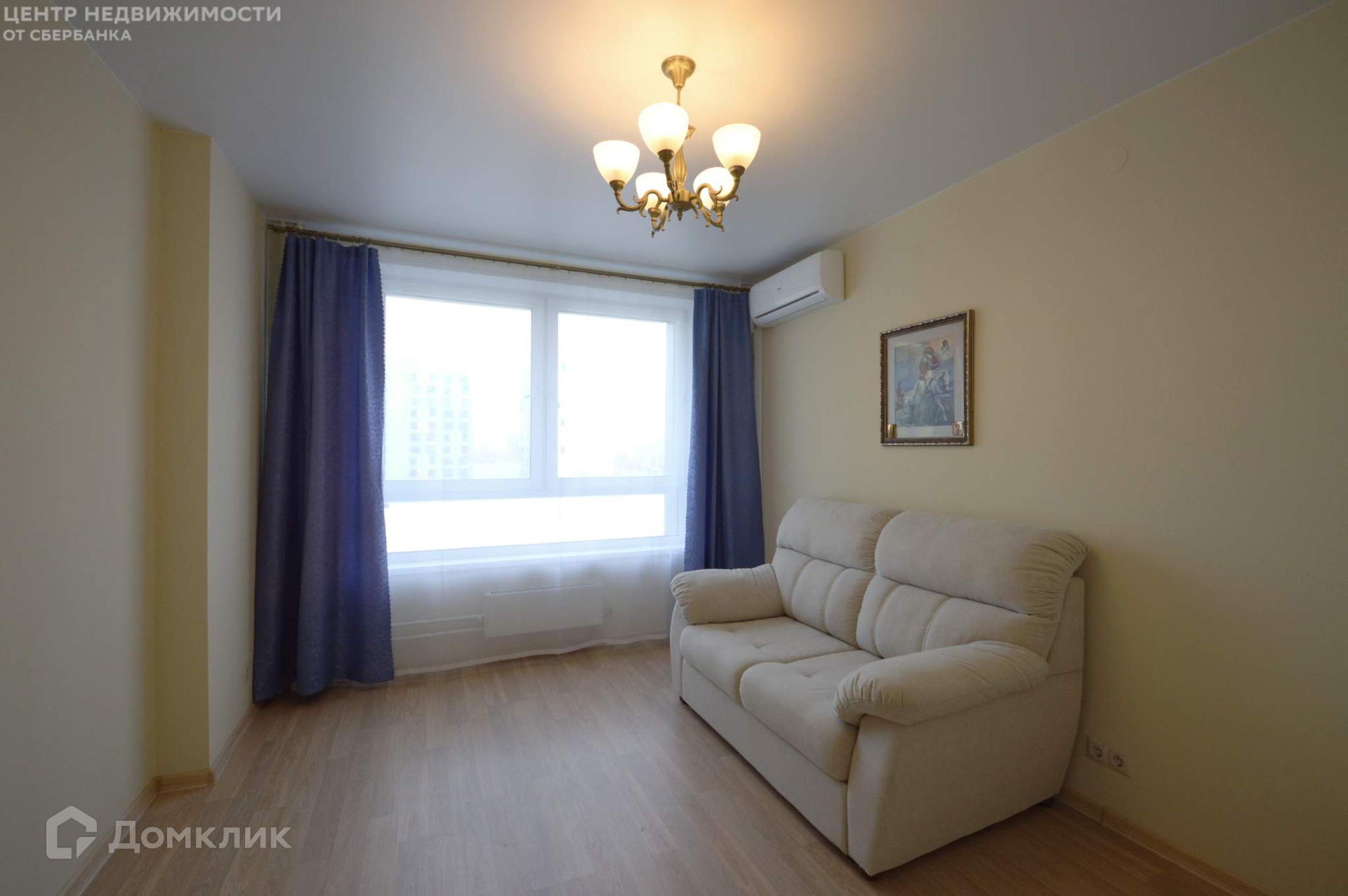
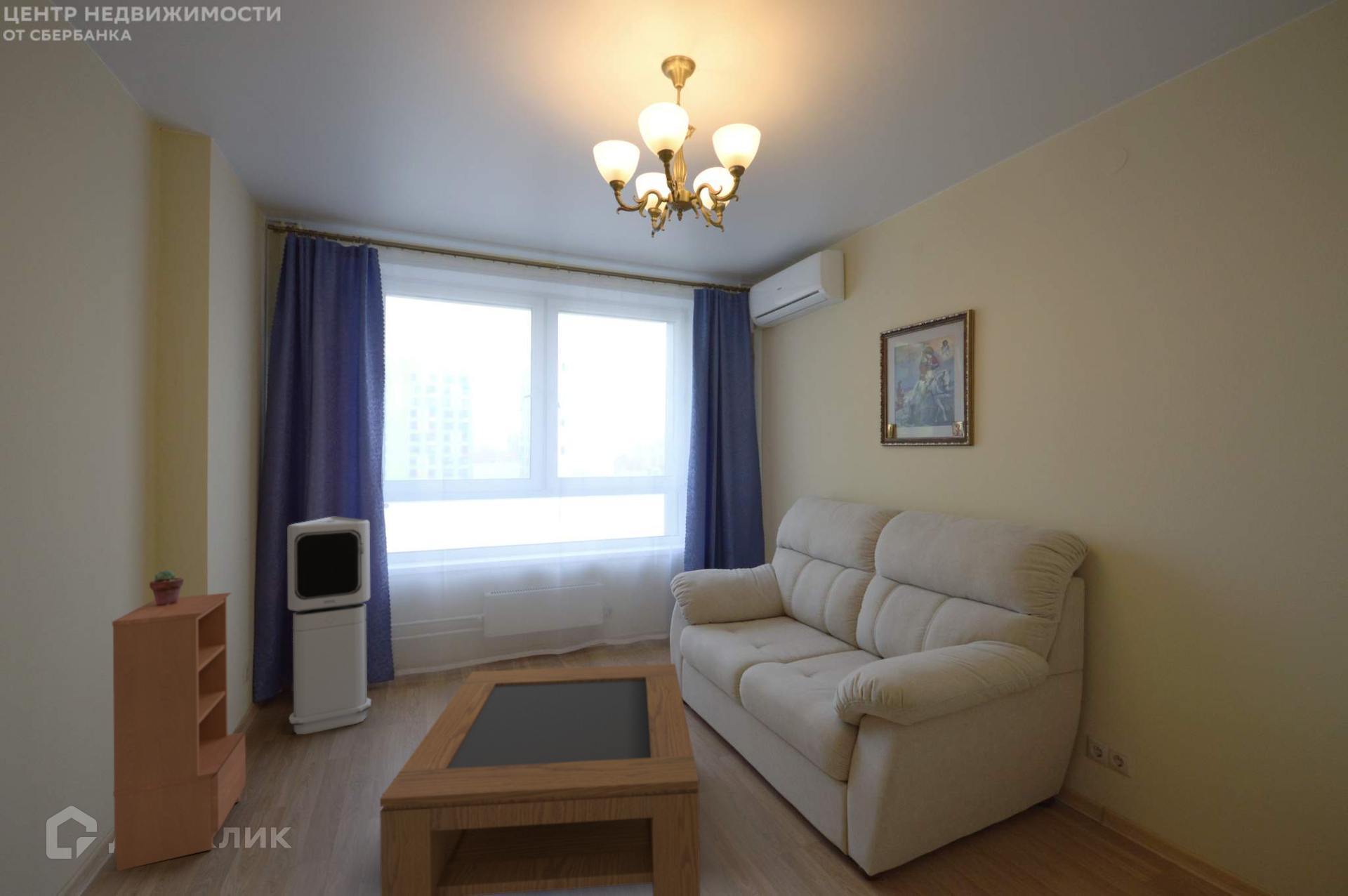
+ coffee table (562, 768)
+ air purifier (331, 617)
+ potted succulent (166, 586)
+ bookcase (185, 718)
